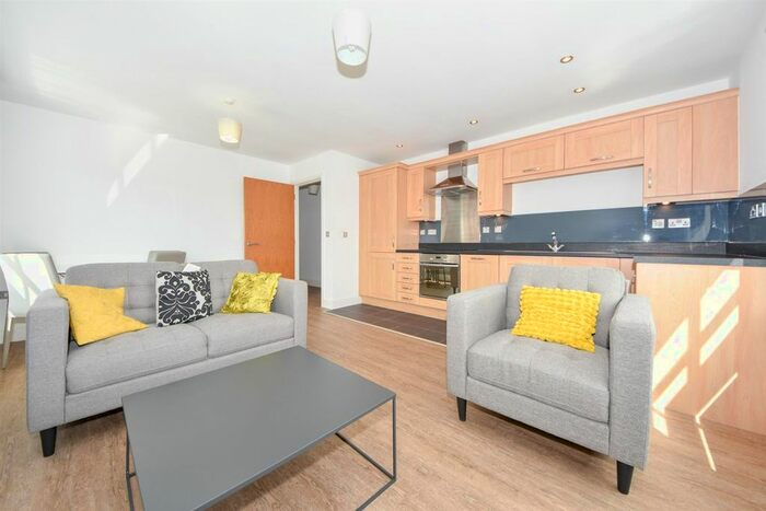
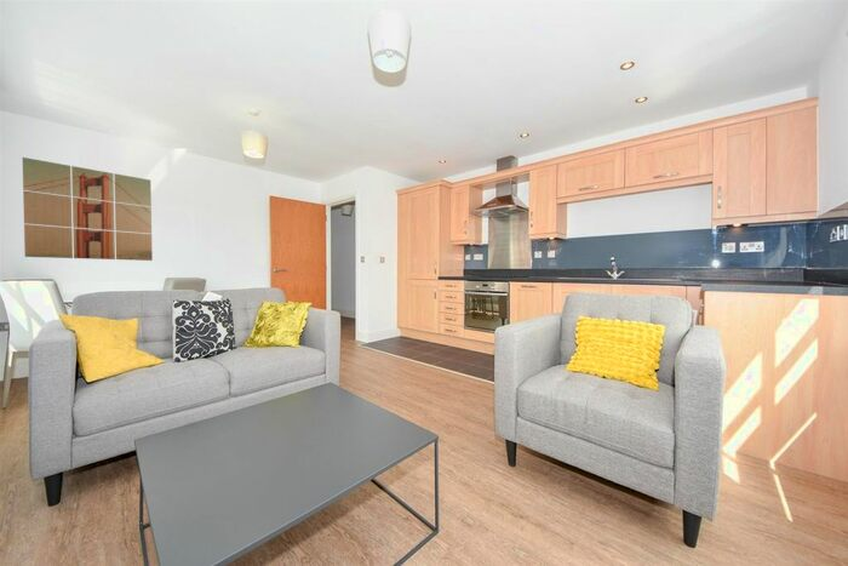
+ wall art (93, 213)
